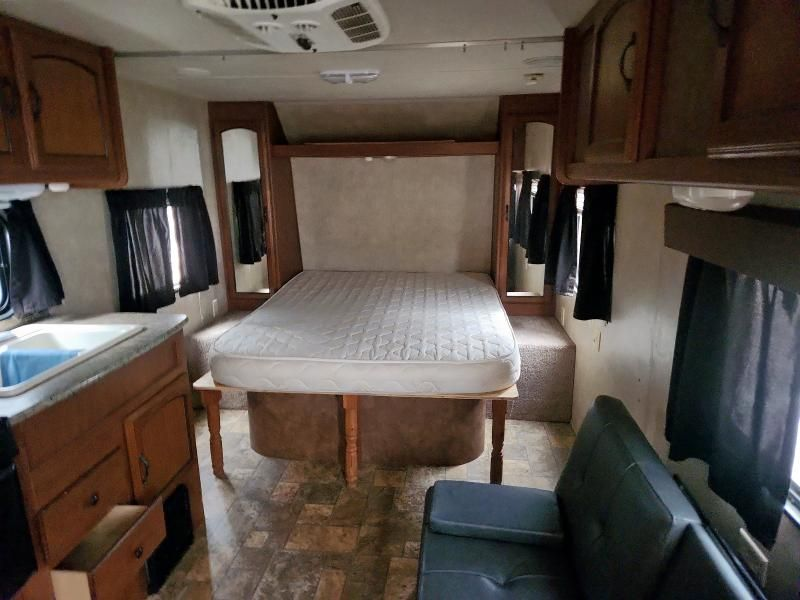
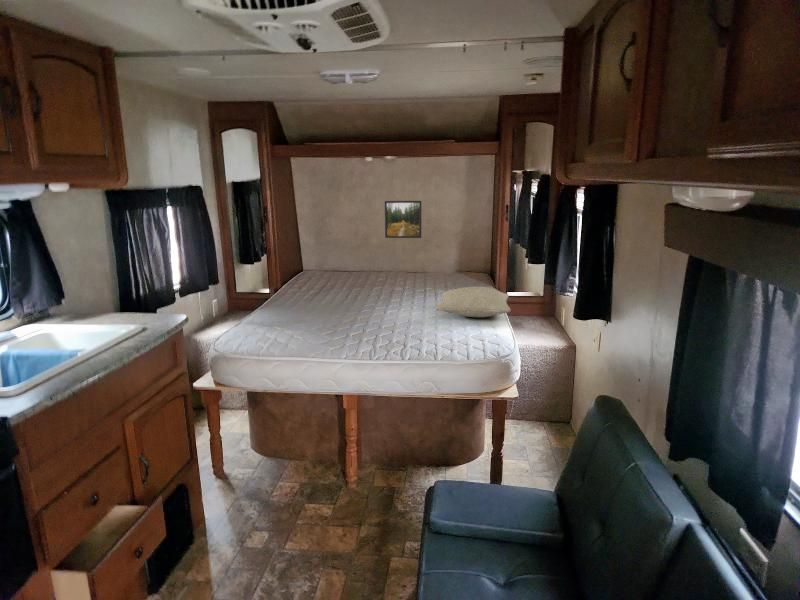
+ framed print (403, 219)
+ pillow (473, 301)
